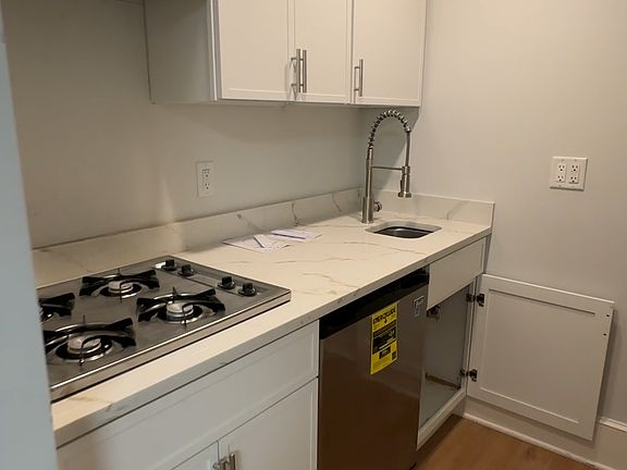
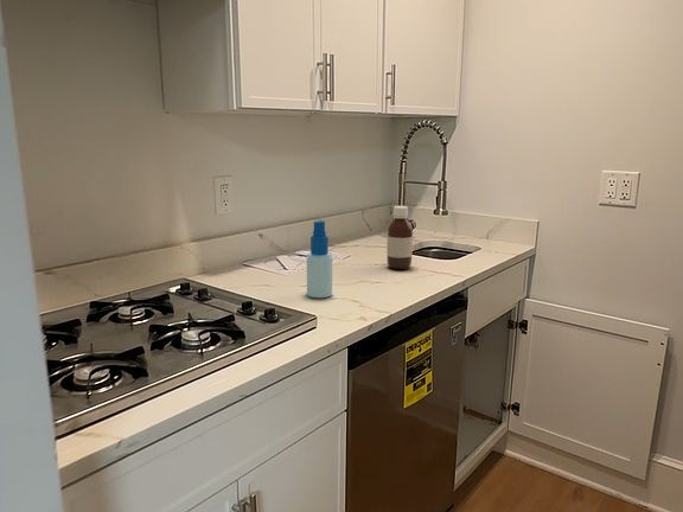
+ bottle (400, 237)
+ spray bottle (319, 257)
